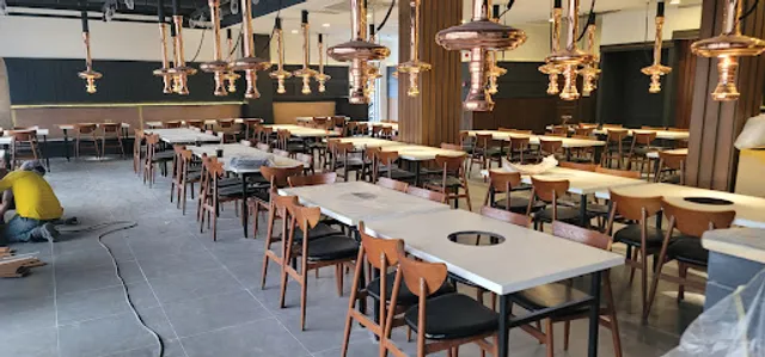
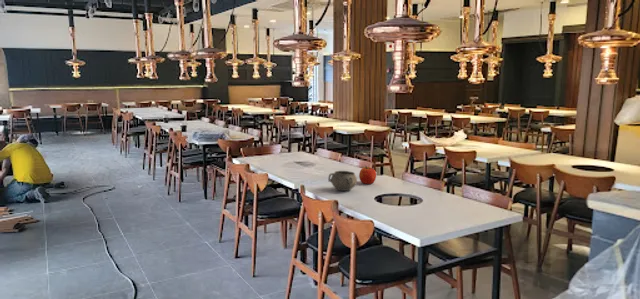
+ apple (367, 174)
+ decorative bowl (342, 181)
